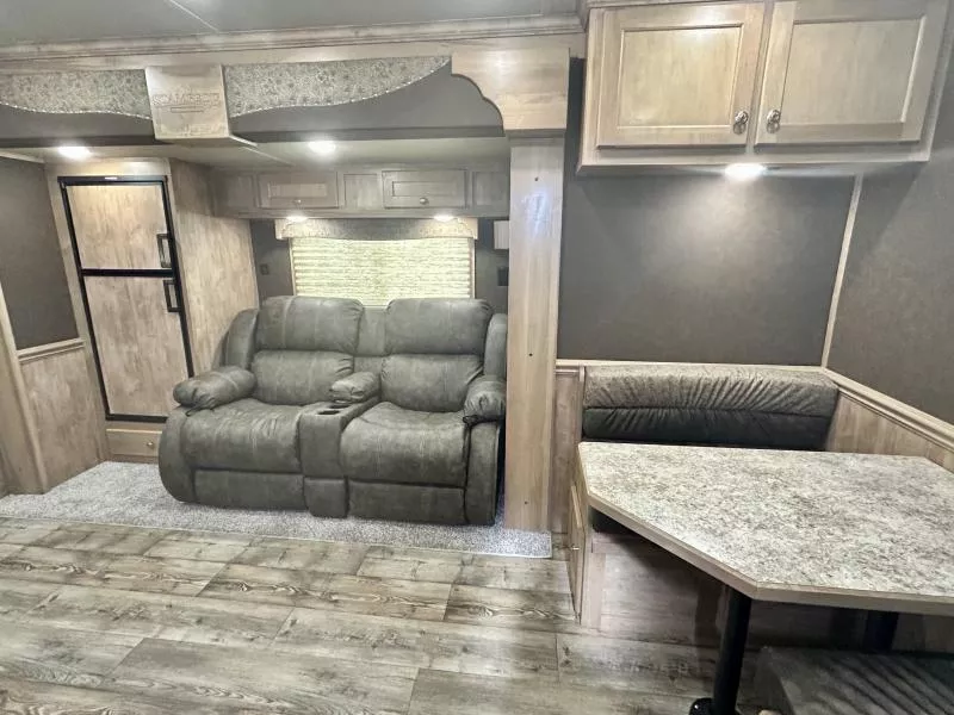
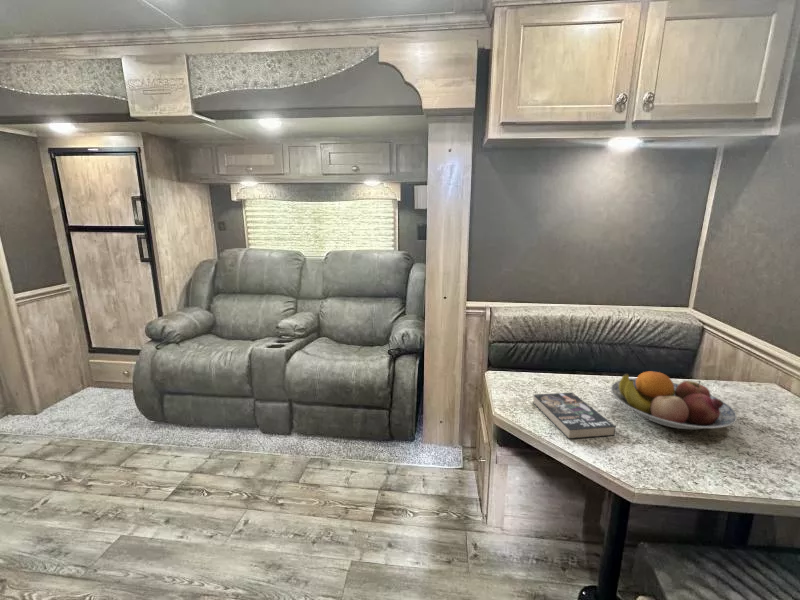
+ book (570, 413)
+ fruit bowl (669, 395)
